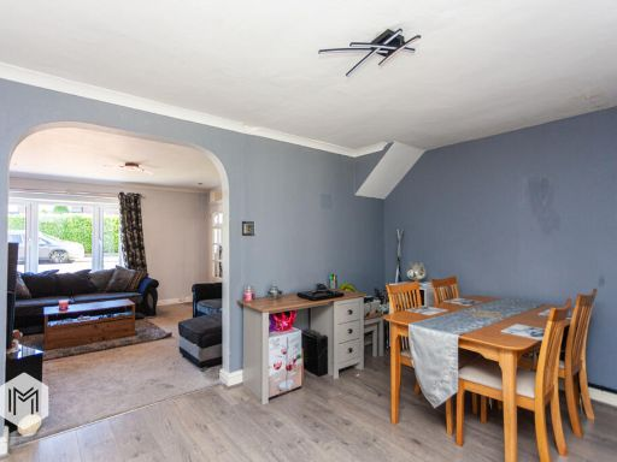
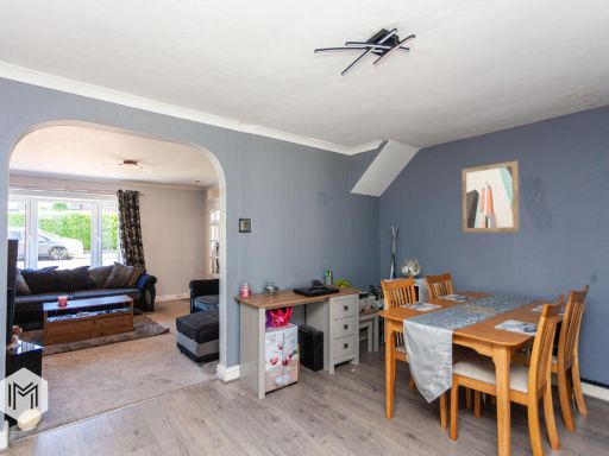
+ wall art (489, 198)
